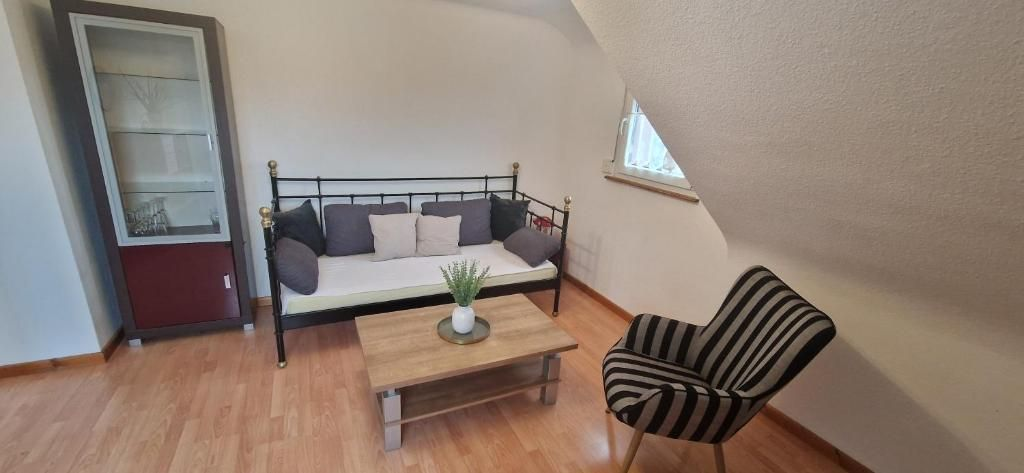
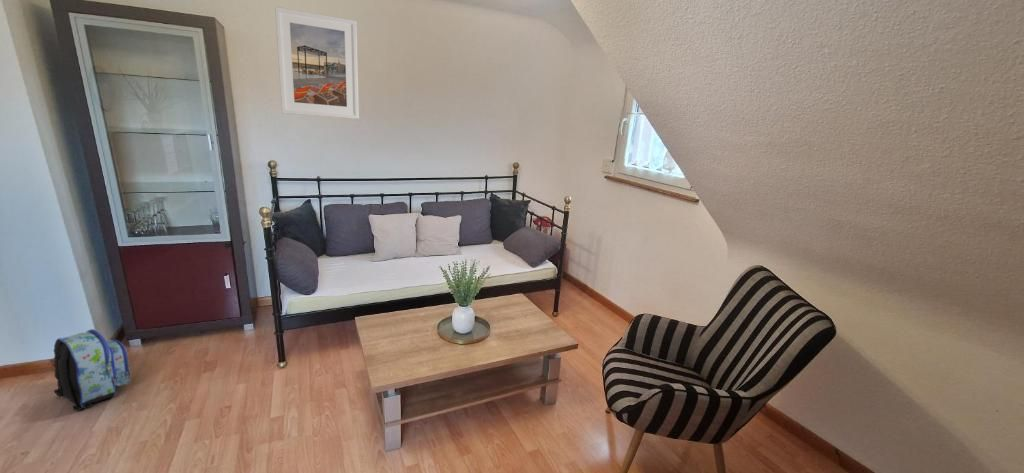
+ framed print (319, 66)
+ backpack (91, 363)
